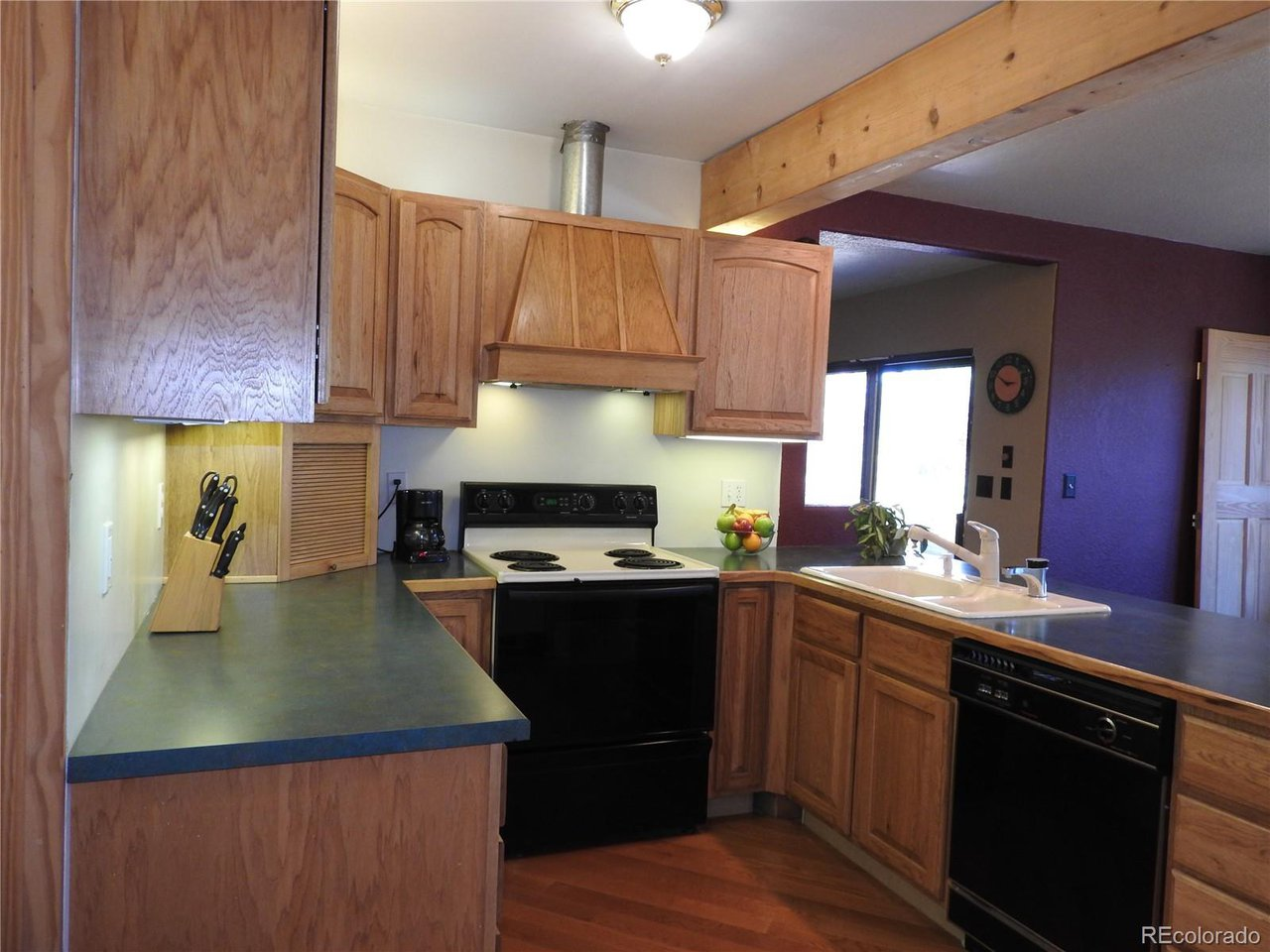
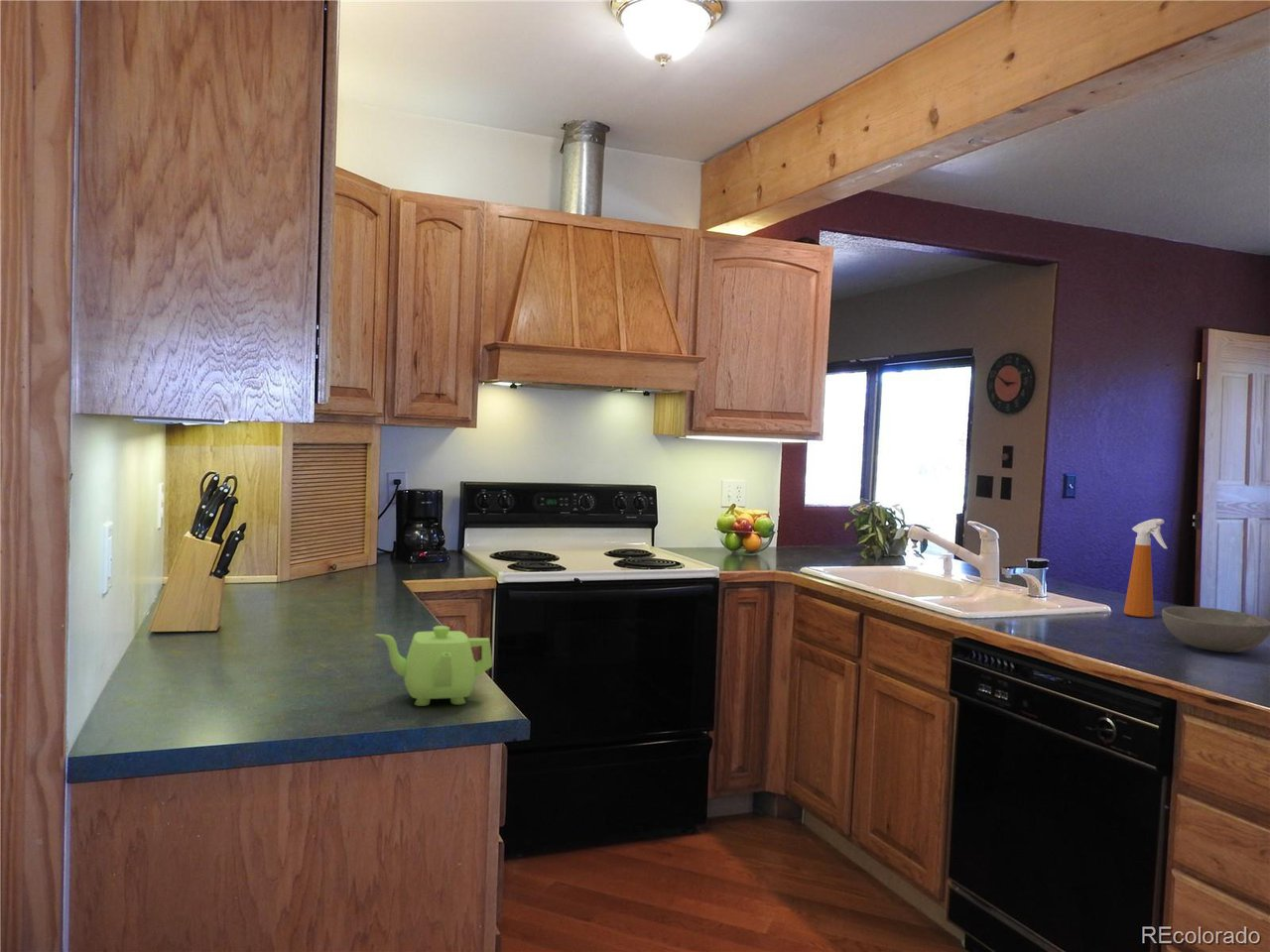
+ bowl (1214, 632)
+ spray bottle (1147, 566)
+ teapot (434, 661)
